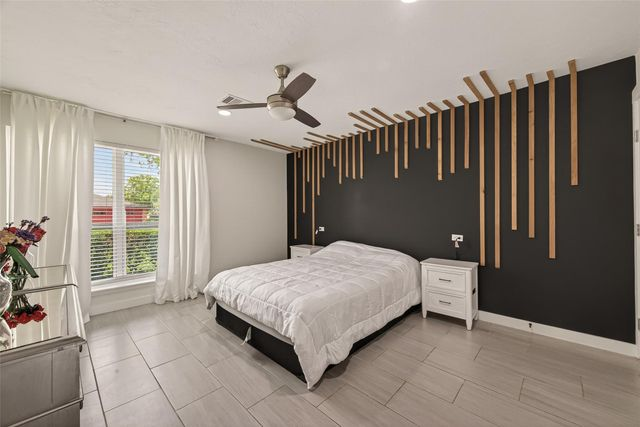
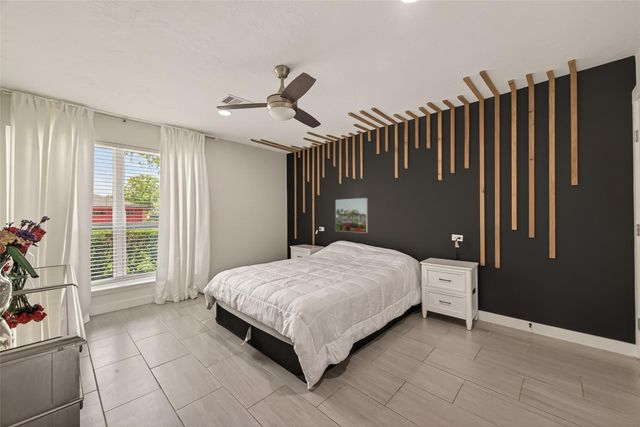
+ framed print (350, 215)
